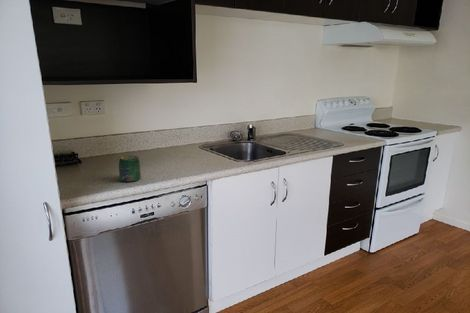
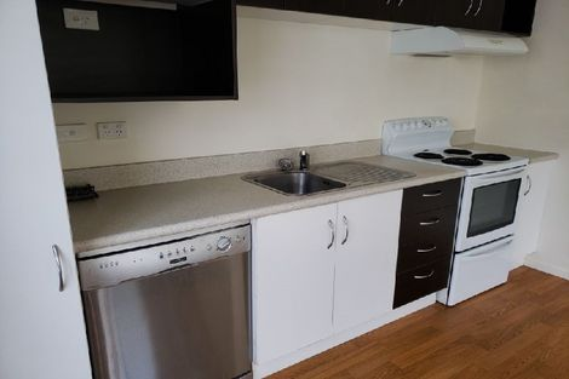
- jar (129, 168)
